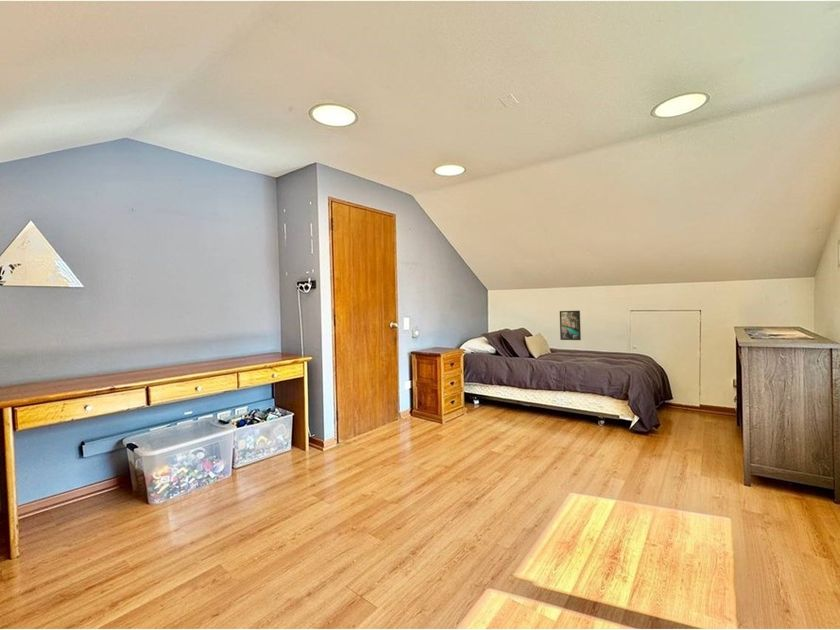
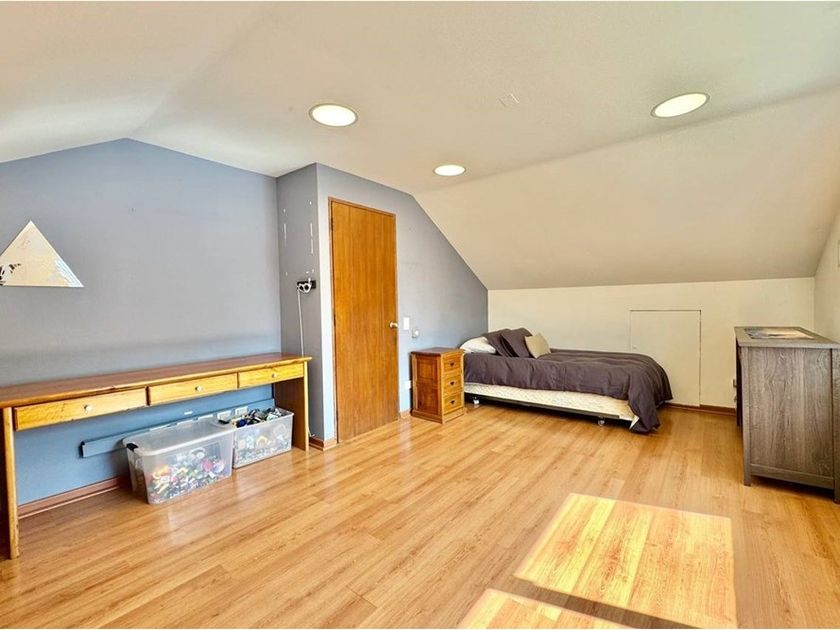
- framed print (570, 325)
